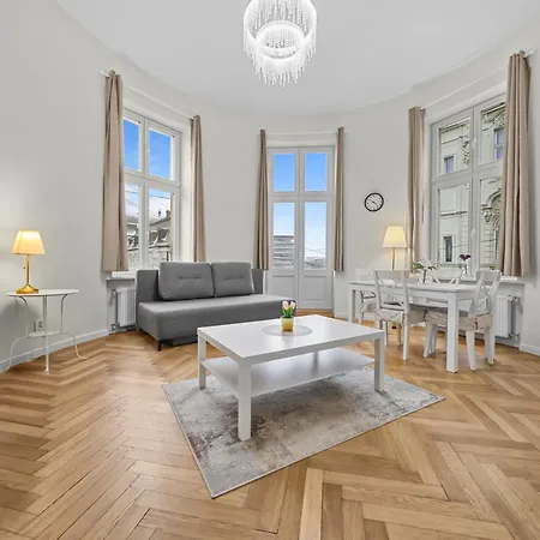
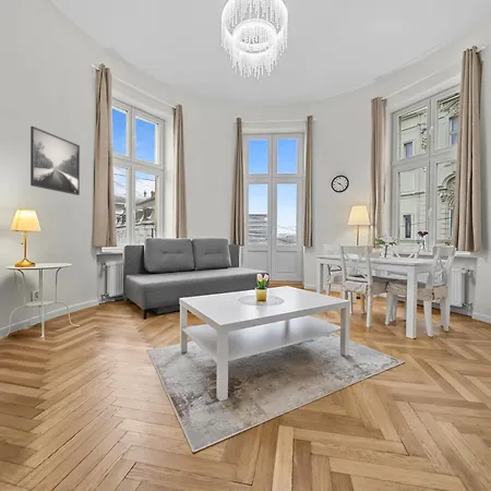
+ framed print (57, 164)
